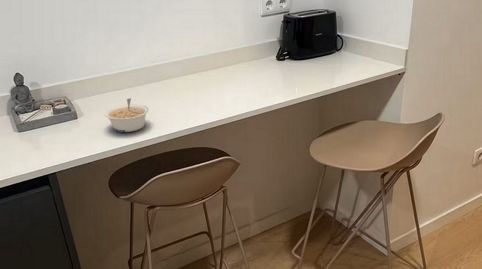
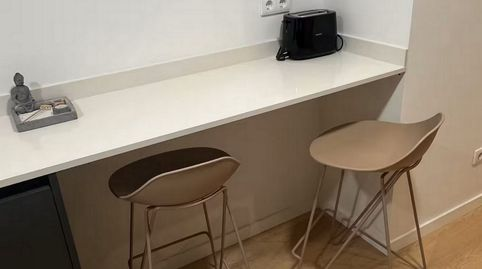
- legume (126, 117)
